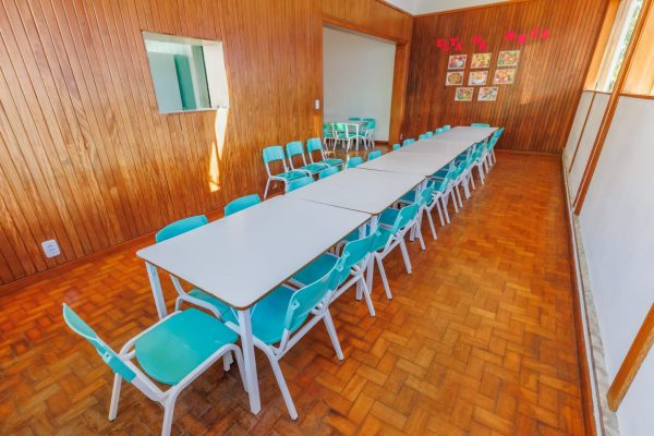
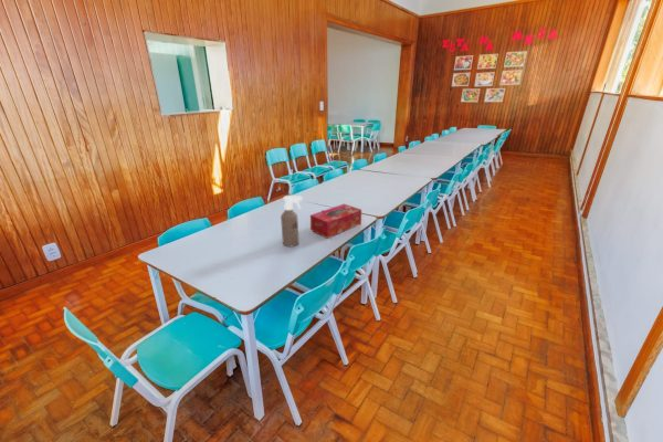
+ tissue box (336, 219)
+ spray bottle (292, 220)
